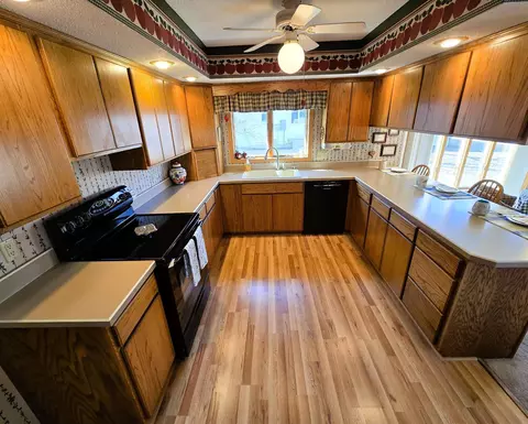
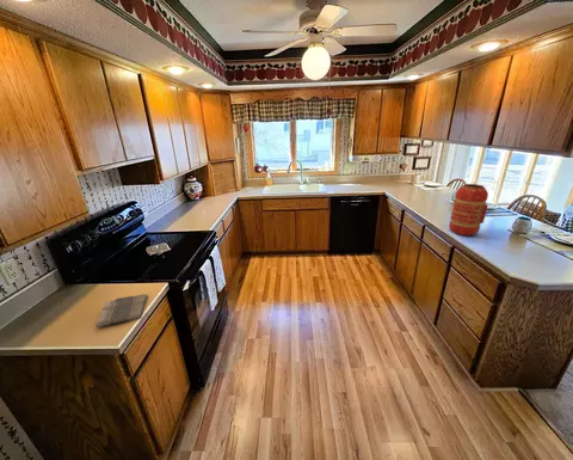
+ dish towel (123, 308)
+ canister (467, 209)
